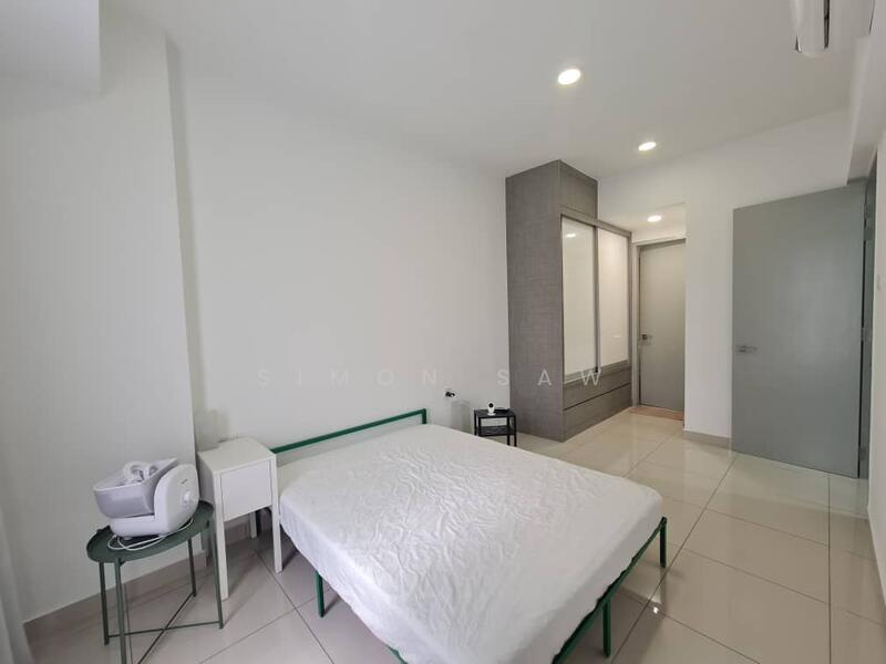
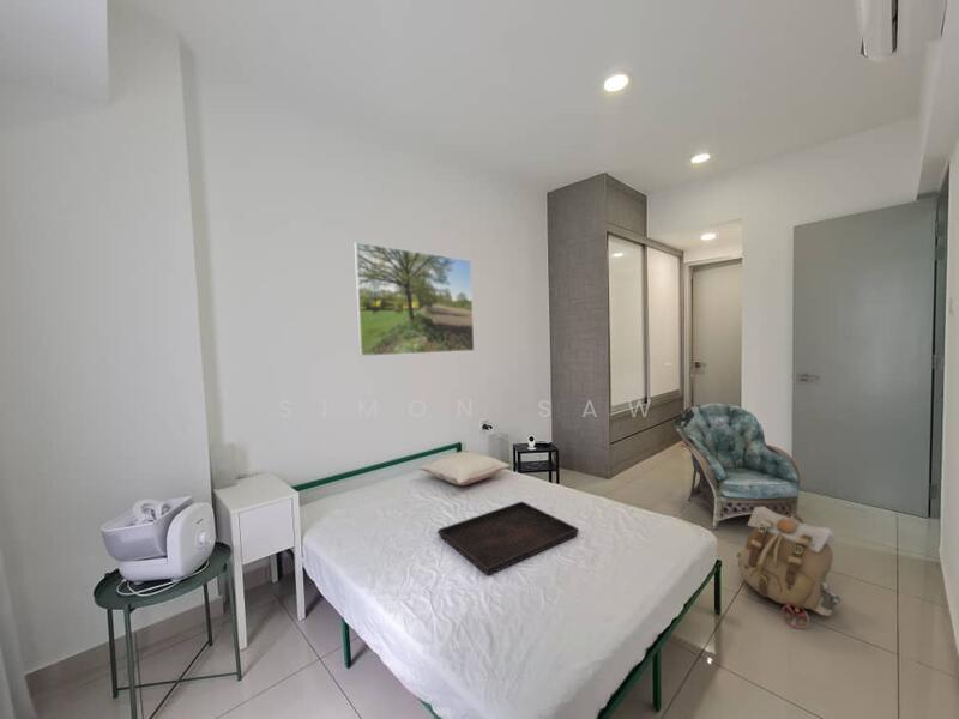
+ armchair (731, 460)
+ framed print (421, 302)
+ backpack (783, 558)
+ pillow (464, 467)
+ serving tray (507, 532)
